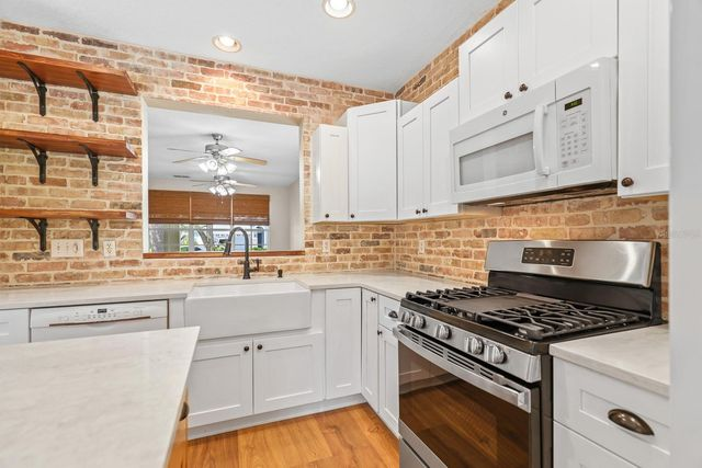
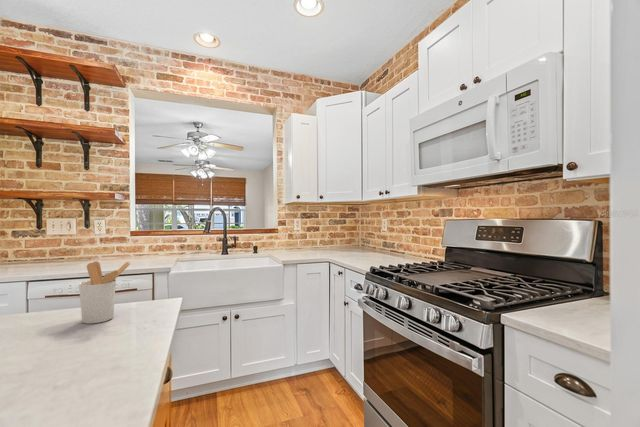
+ utensil holder (107, 289)
